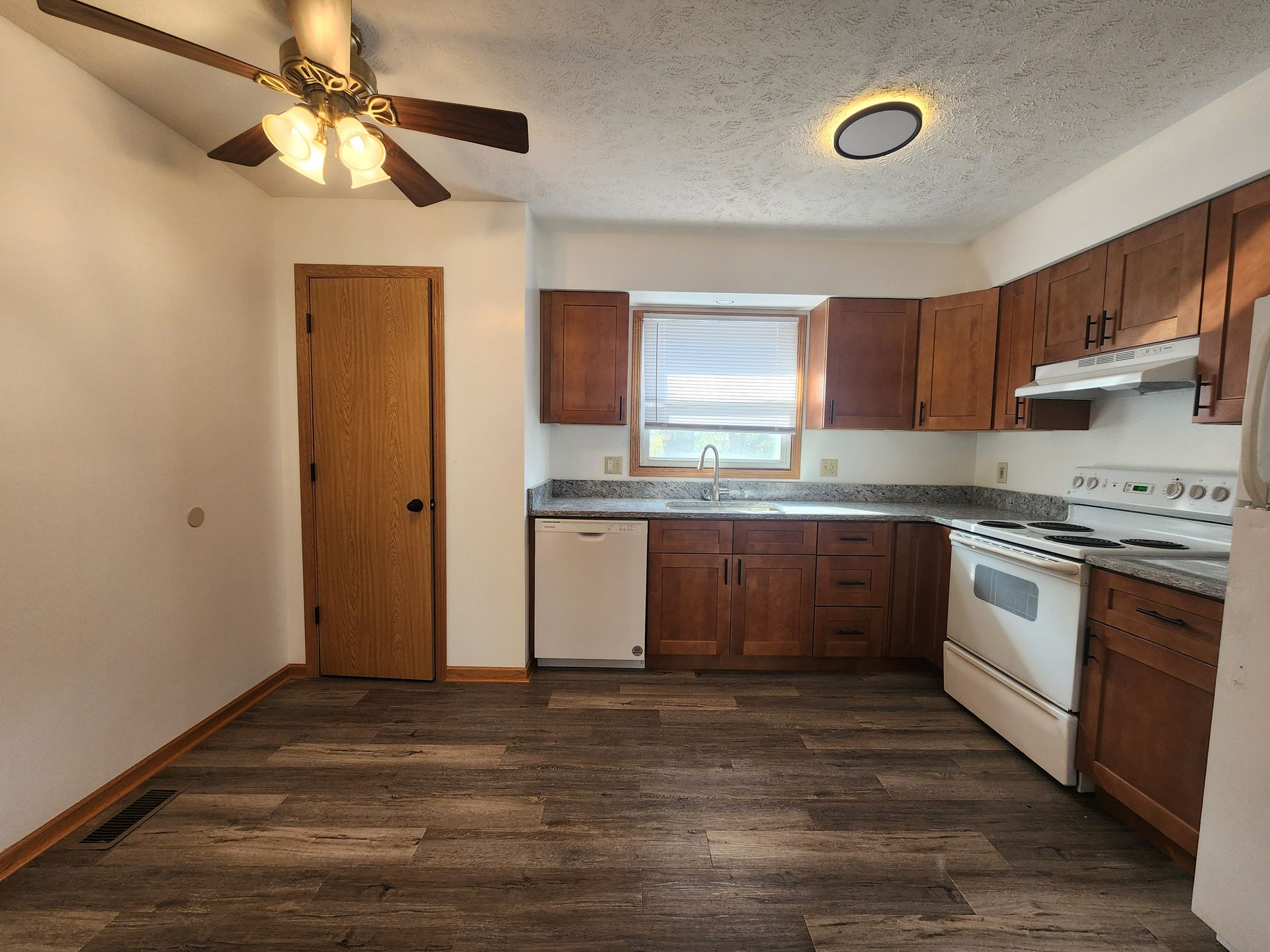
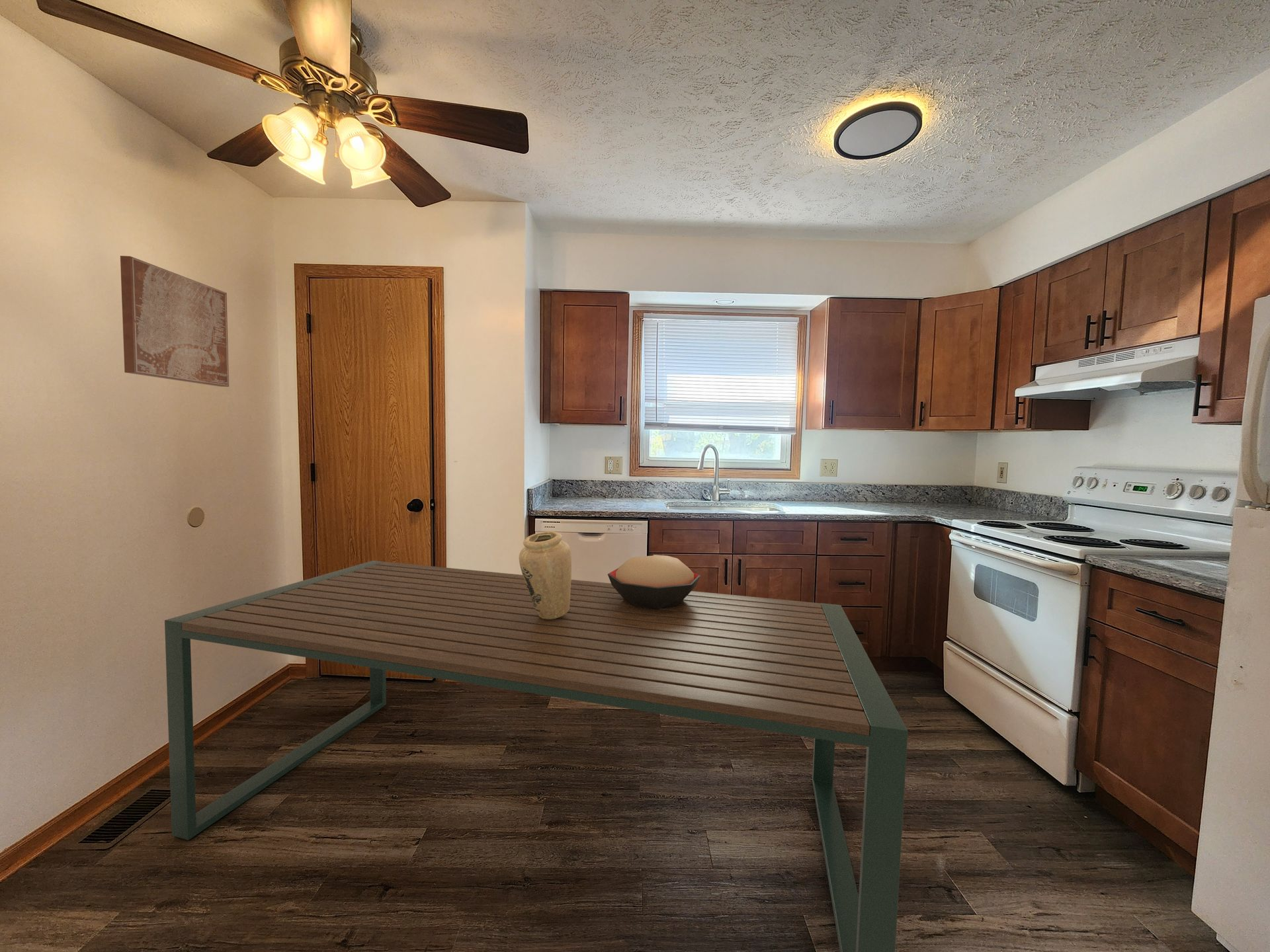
+ vase (548, 574)
+ wall art (181, 329)
+ decorative bowl (654, 577)
+ dining table (535, 694)
